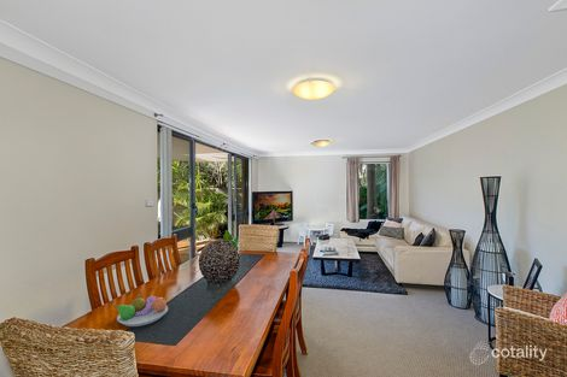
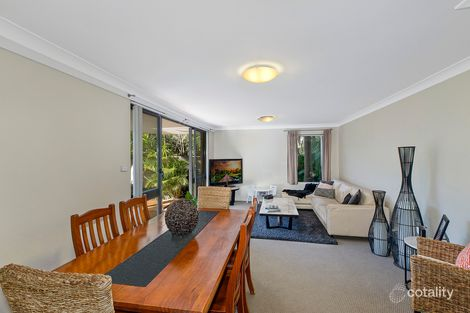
- fruit bowl (141, 307)
